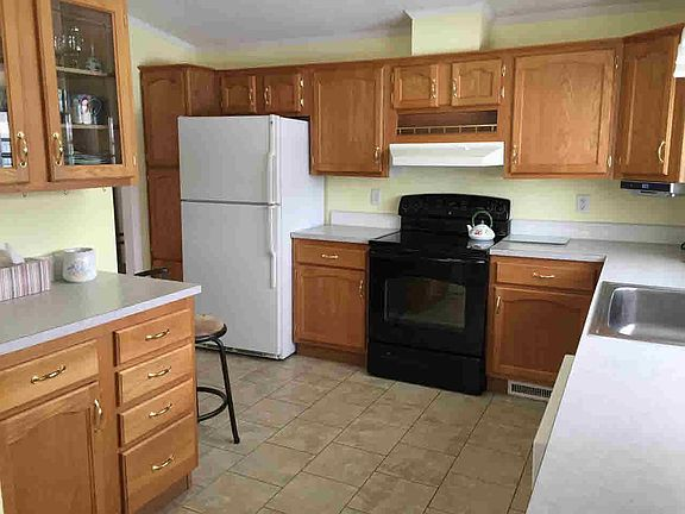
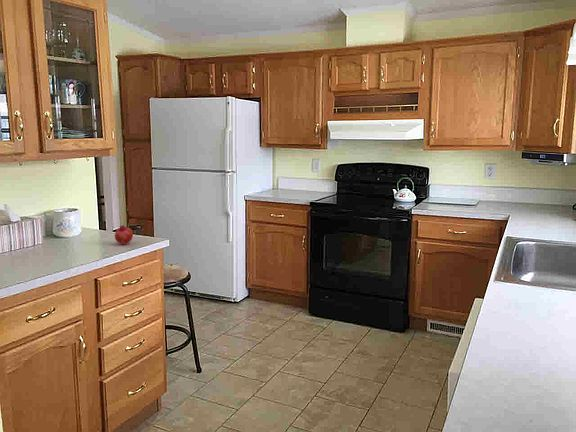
+ fruit (123, 234)
